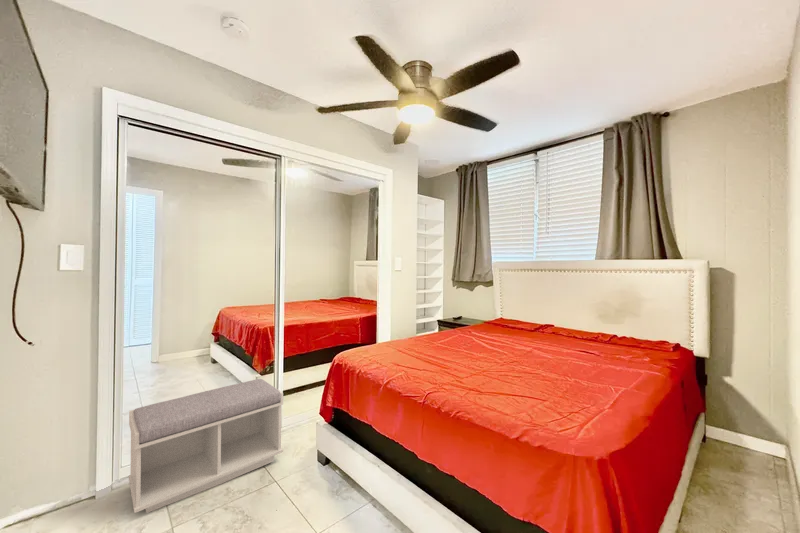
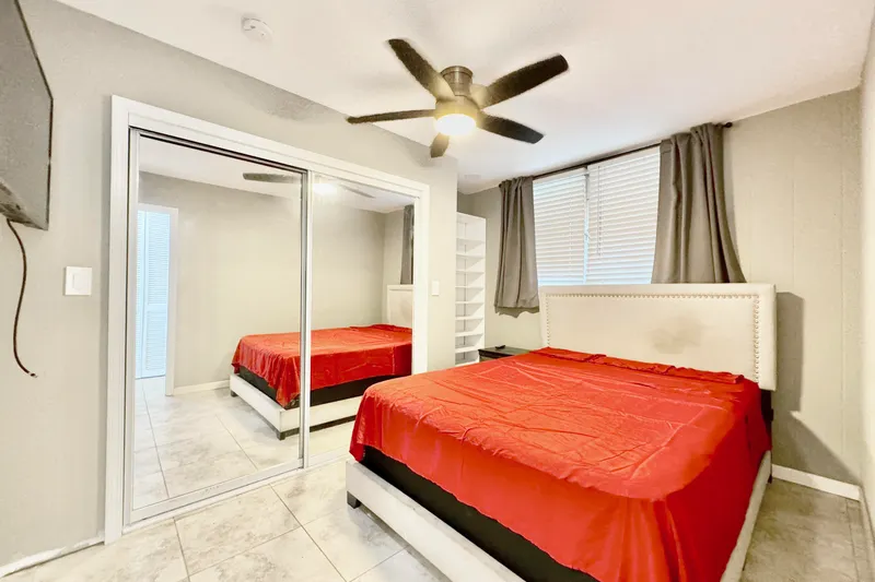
- bench (211, 435)
